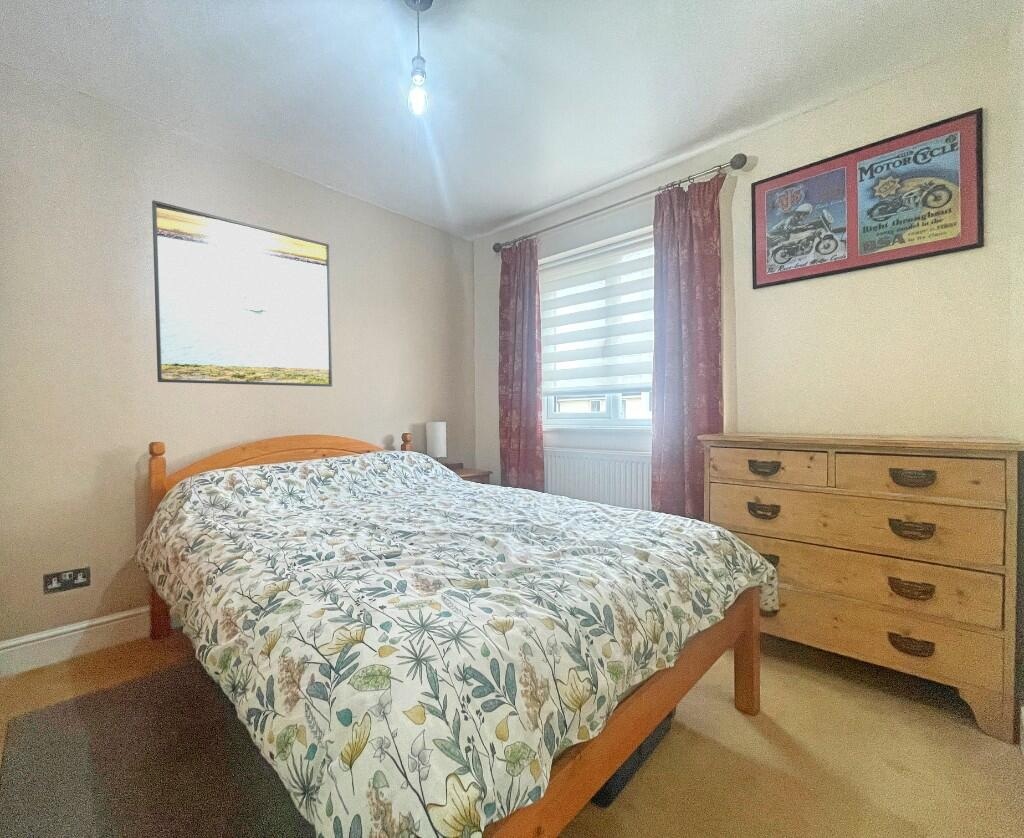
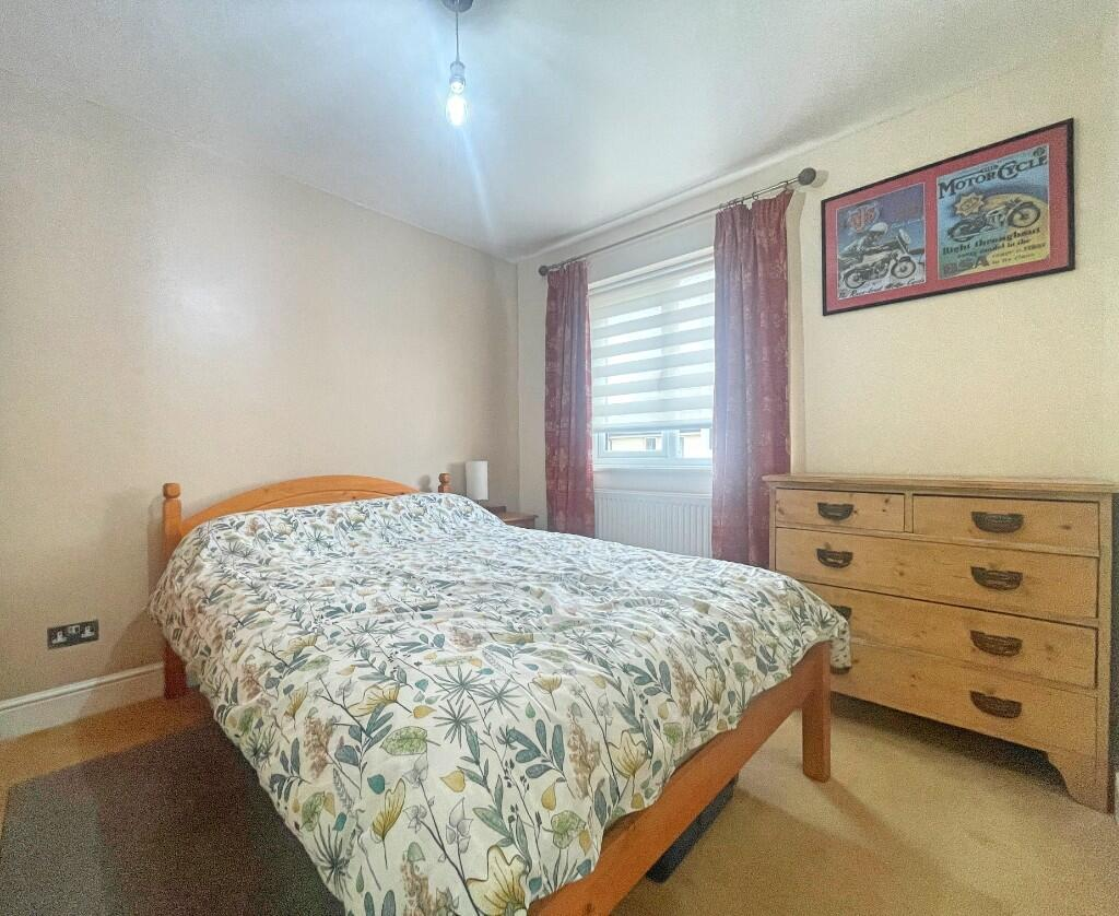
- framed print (253, 305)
